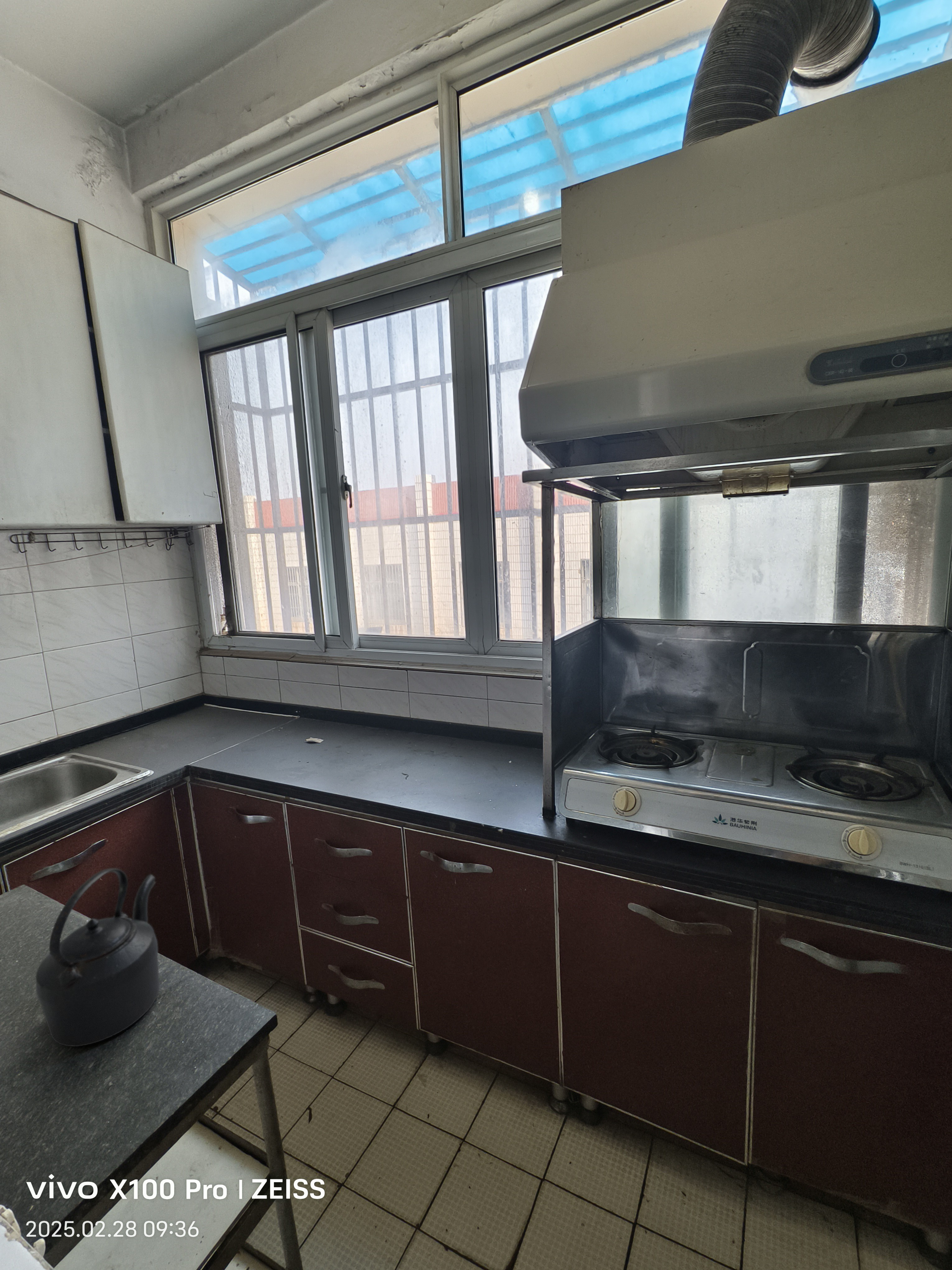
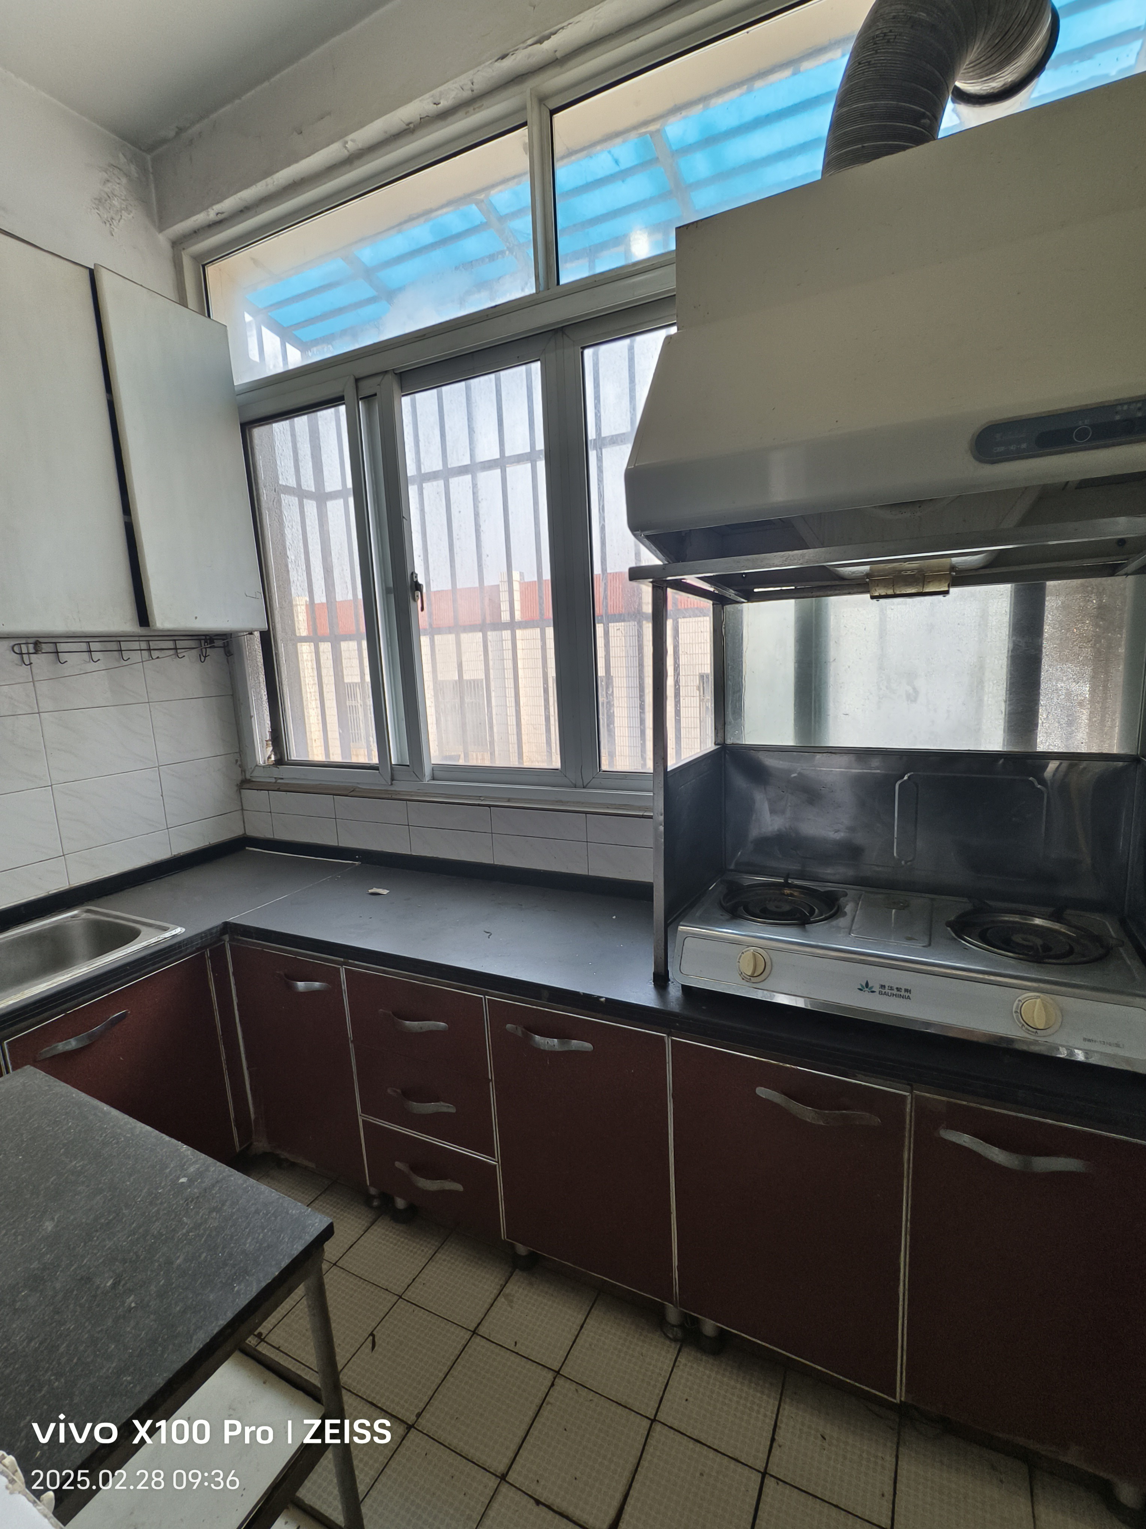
- kettle (112, 929)
